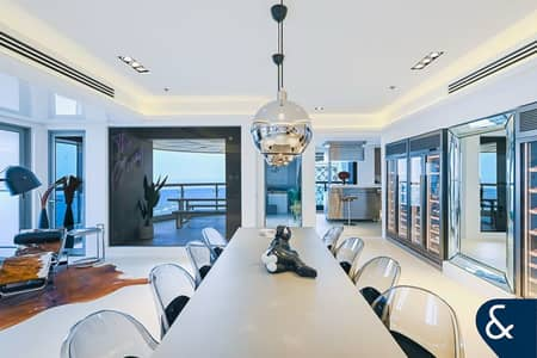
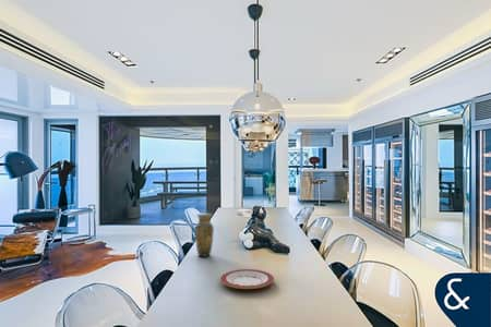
+ vase (204, 234)
+ plate (247, 279)
